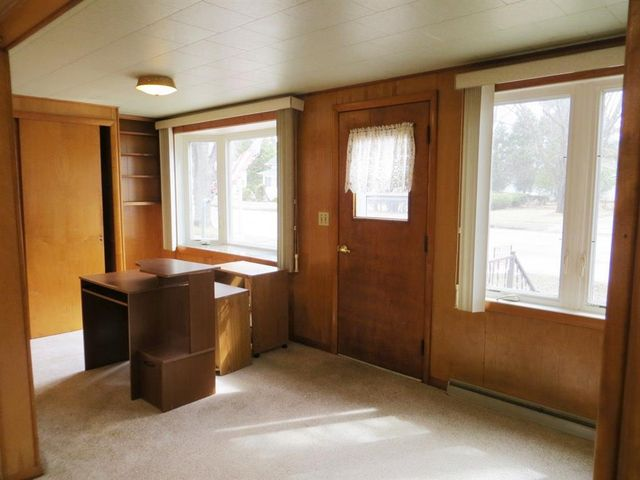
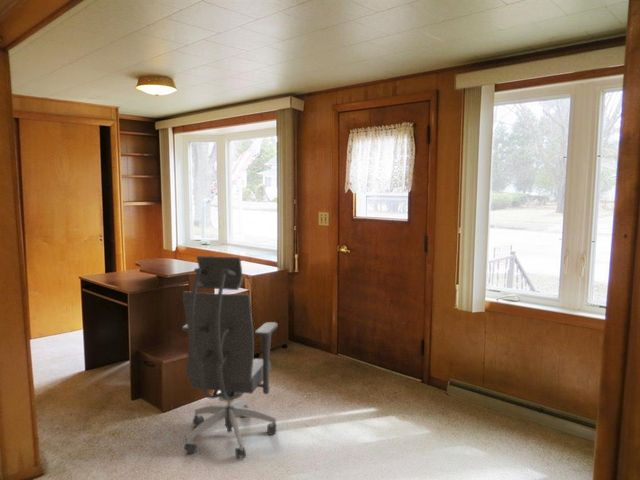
+ office chair (227, 347)
